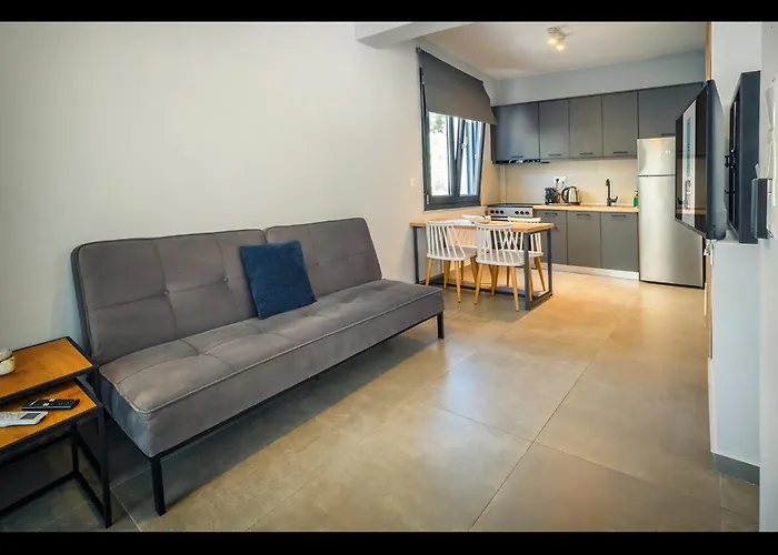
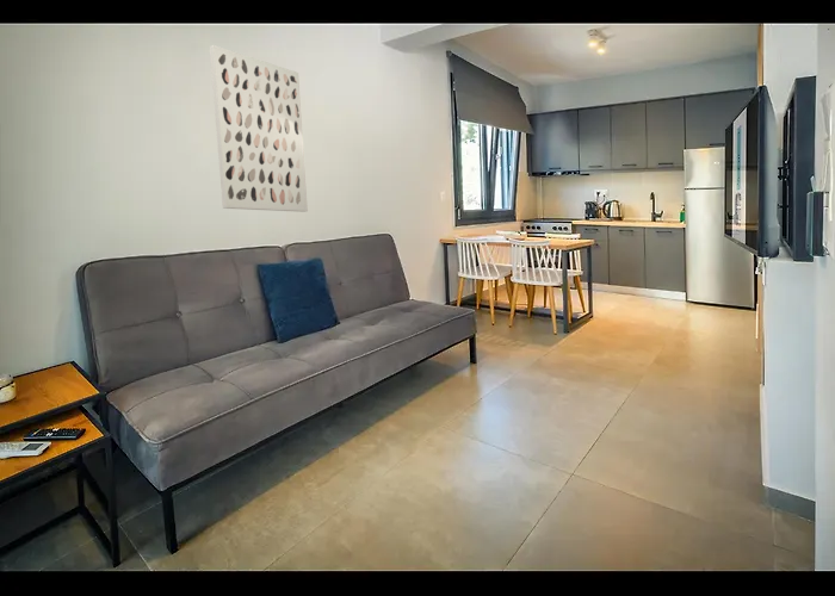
+ wall art (262, 136)
